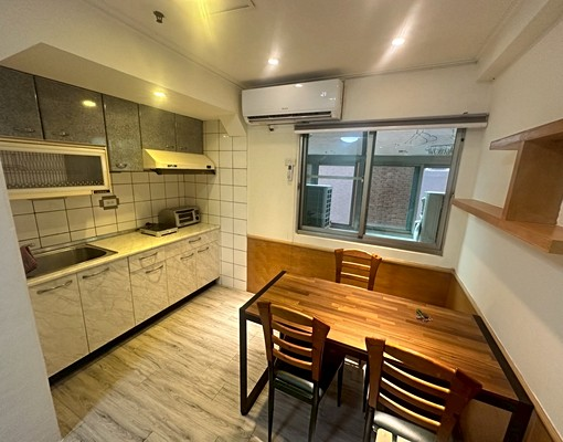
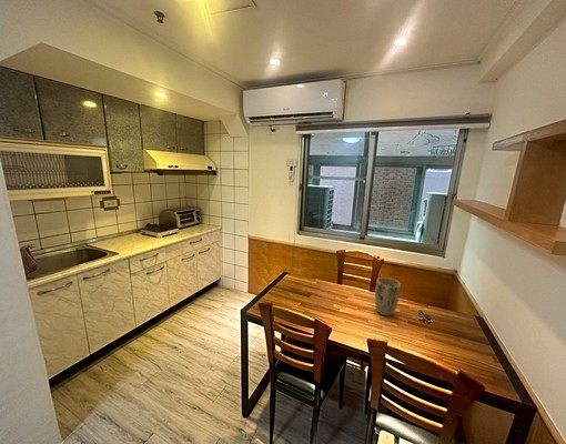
+ plant pot (386, 296)
